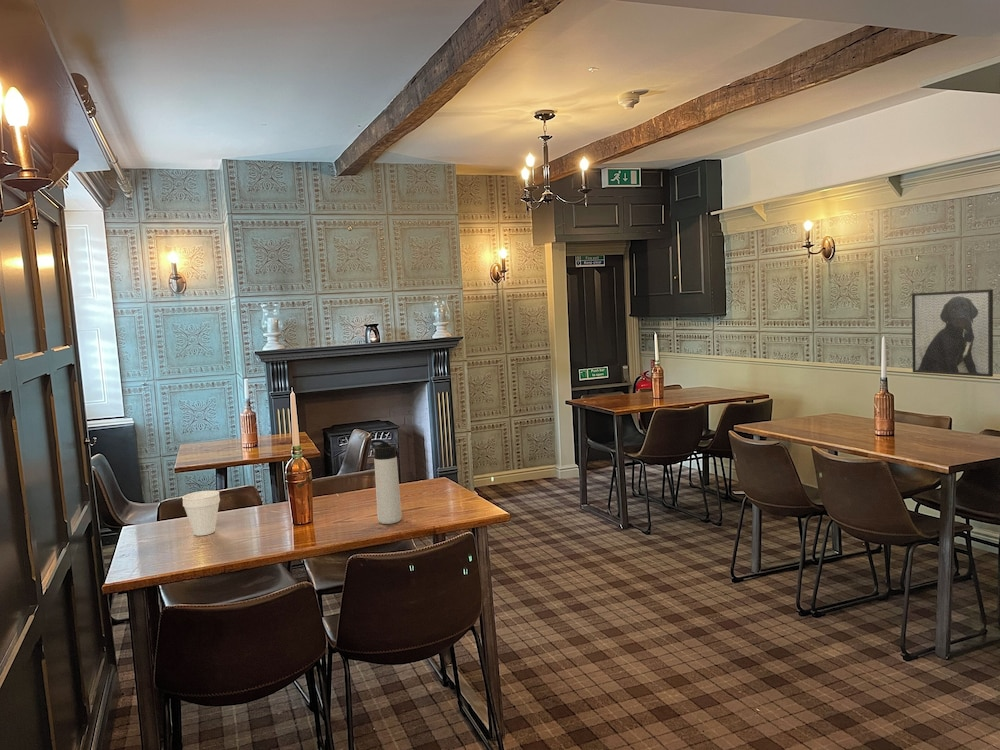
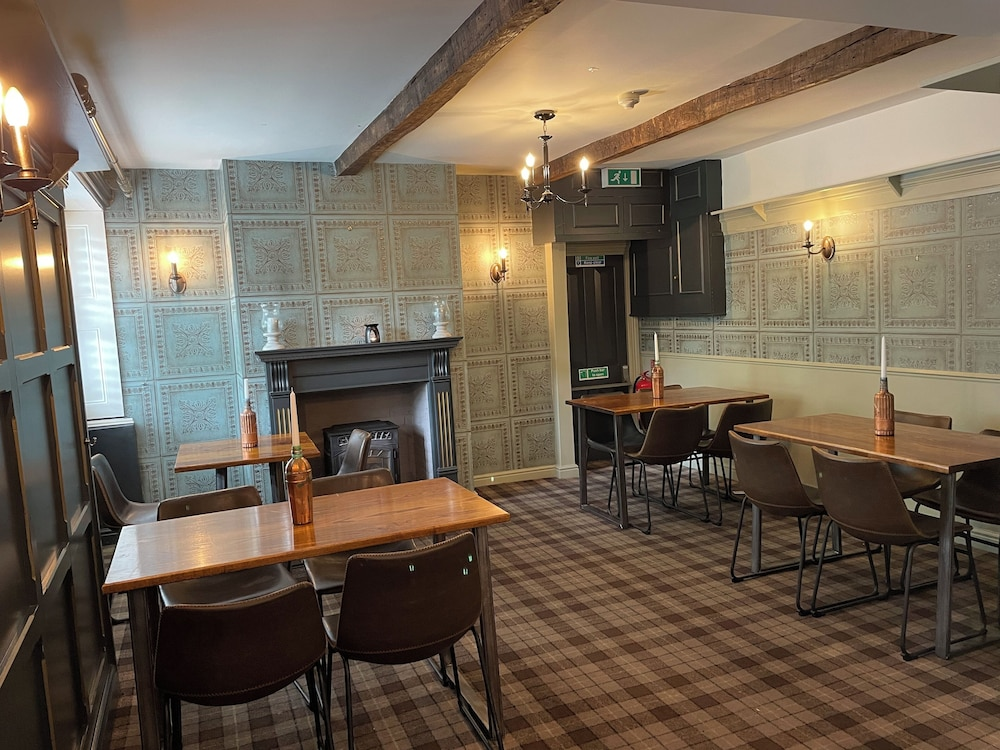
- thermos bottle (384, 481)
- cup (202, 513)
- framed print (950, 333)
